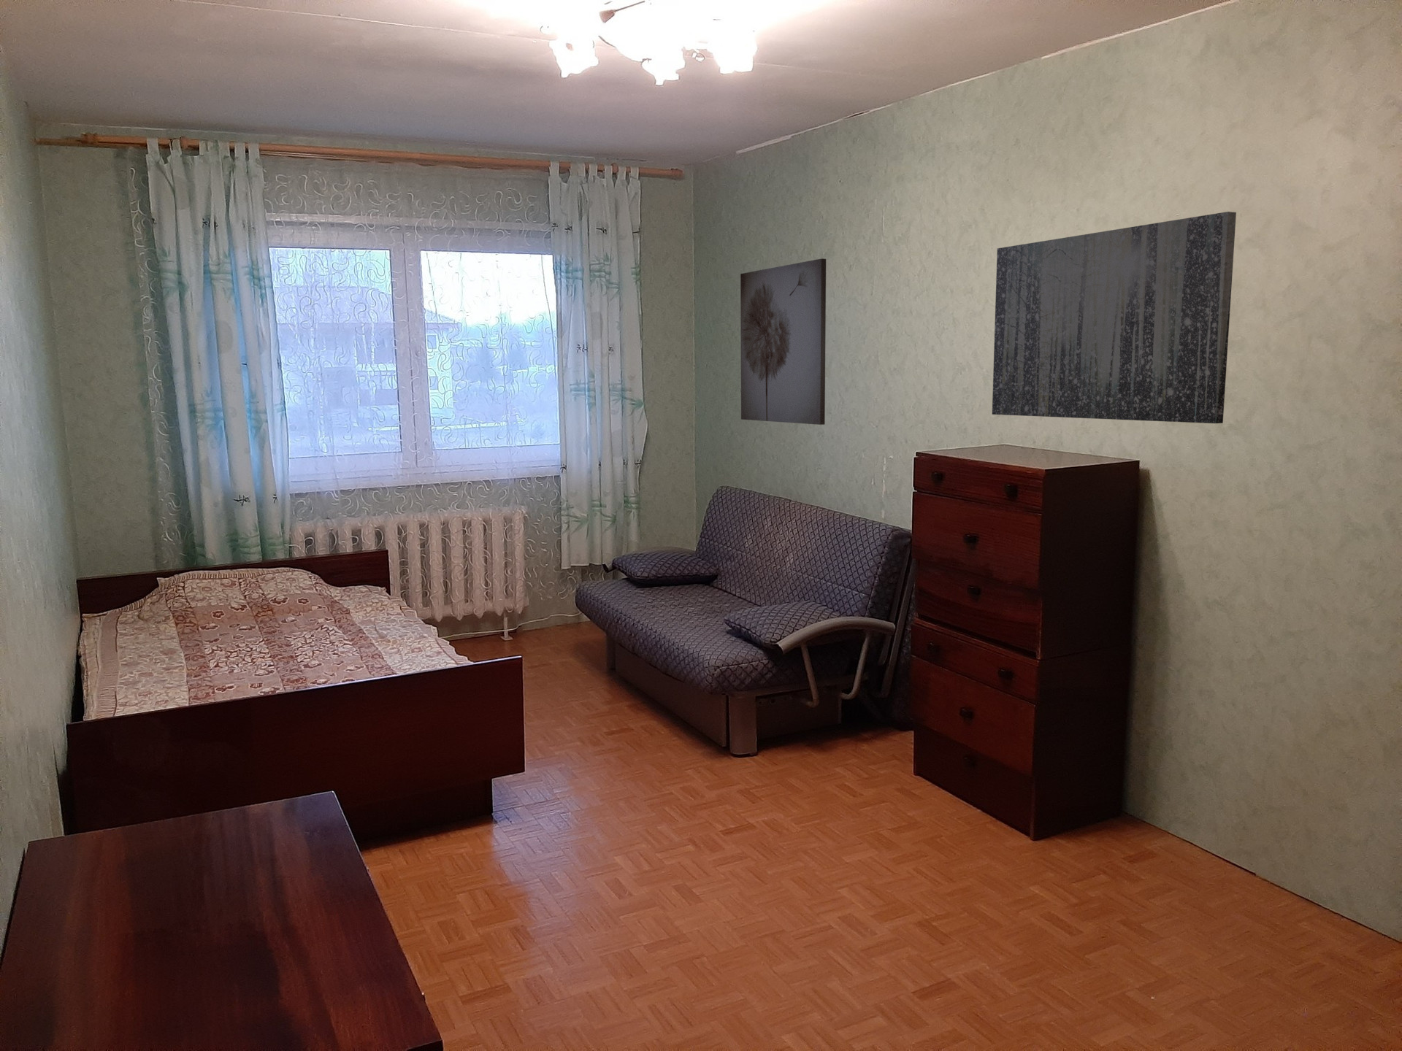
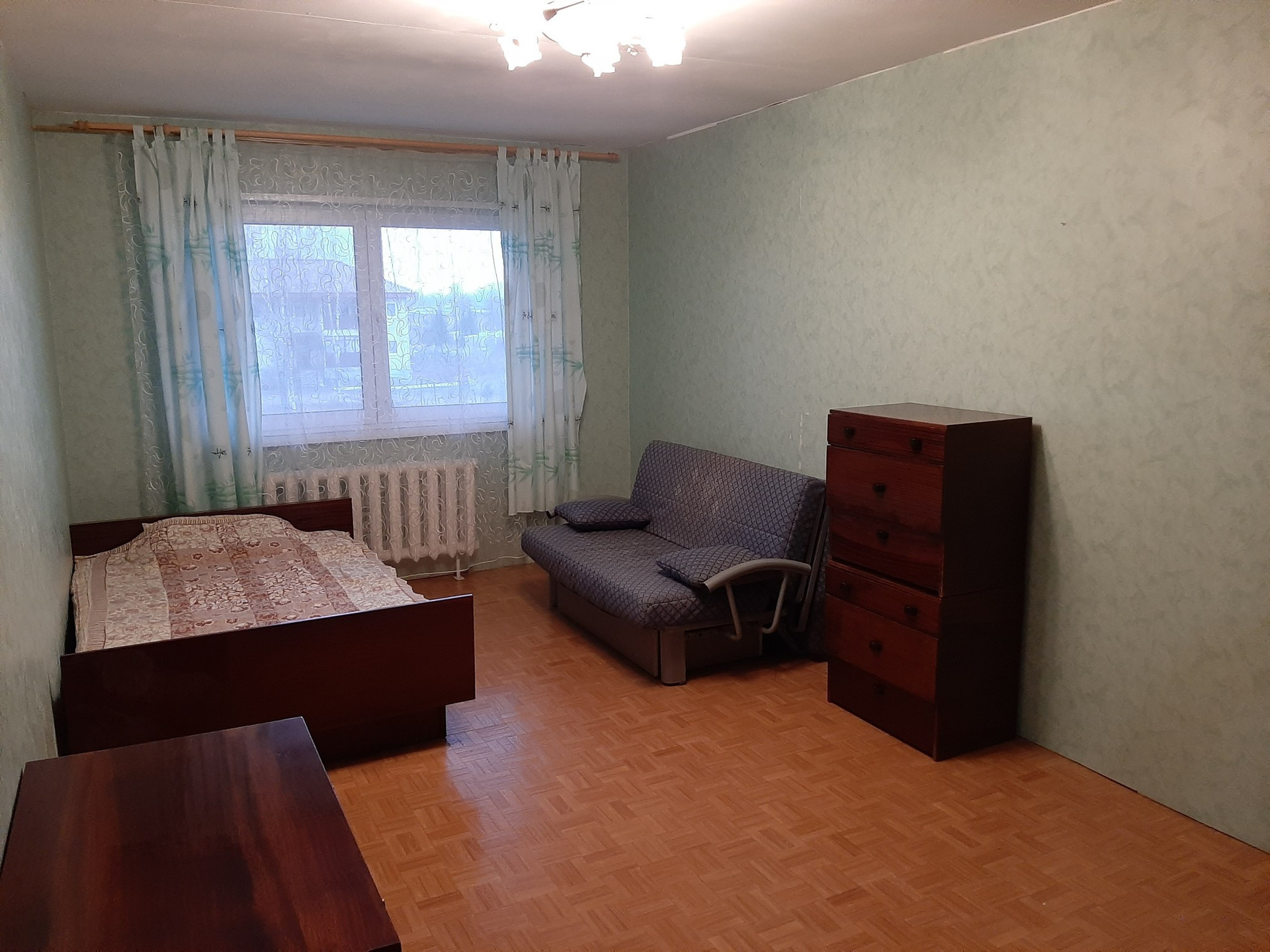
- wall art (1097, 327)
- wall art (779, 344)
